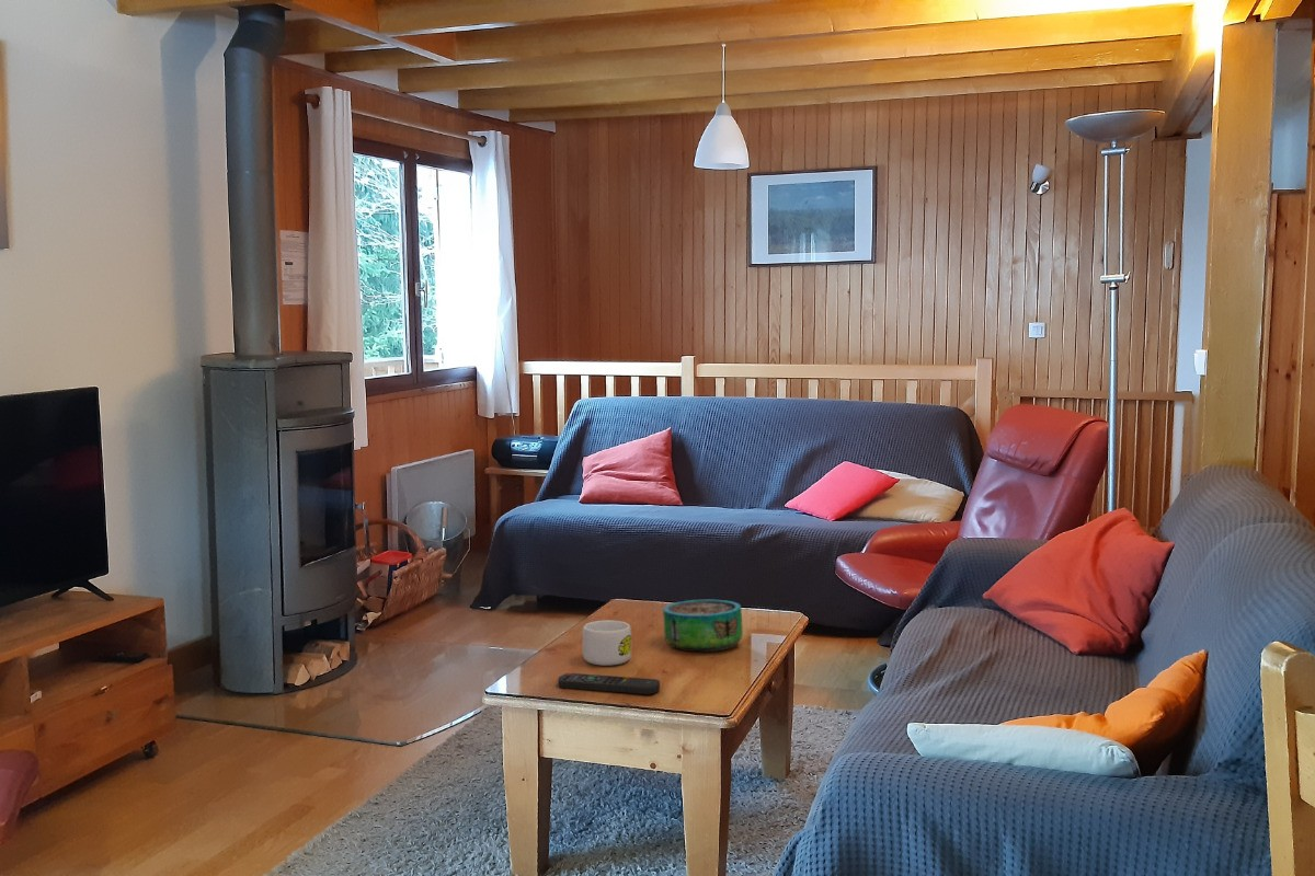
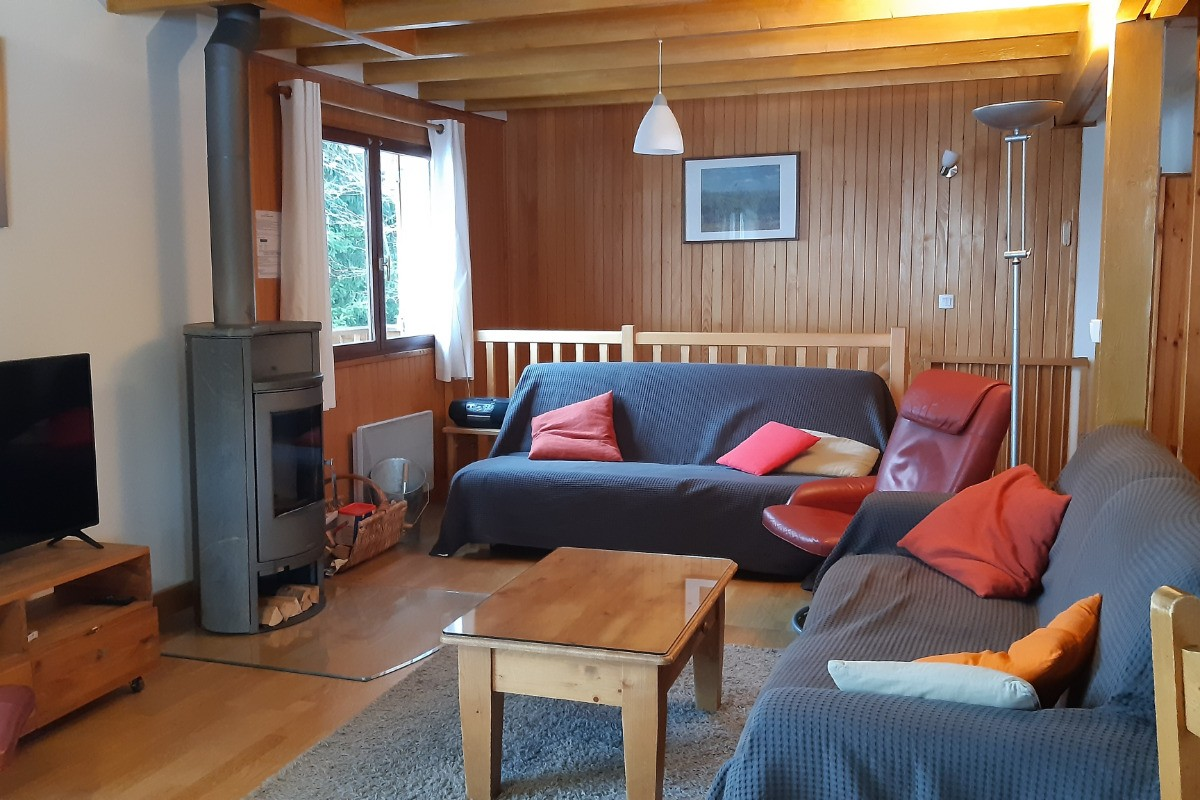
- mug (607, 643)
- remote control (608, 682)
- decorative bowl (702, 624)
